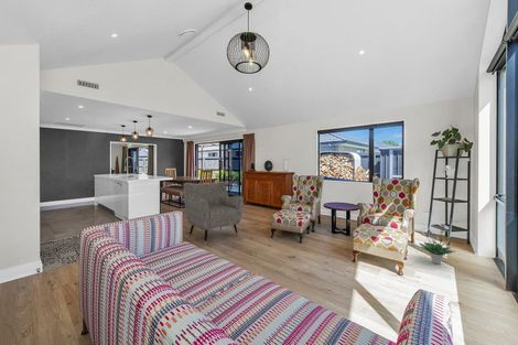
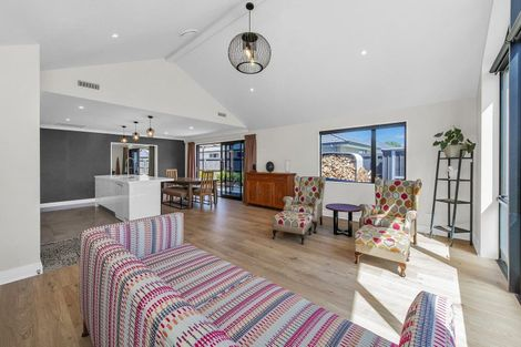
- armchair (212, 208)
- potted plant (436, 244)
